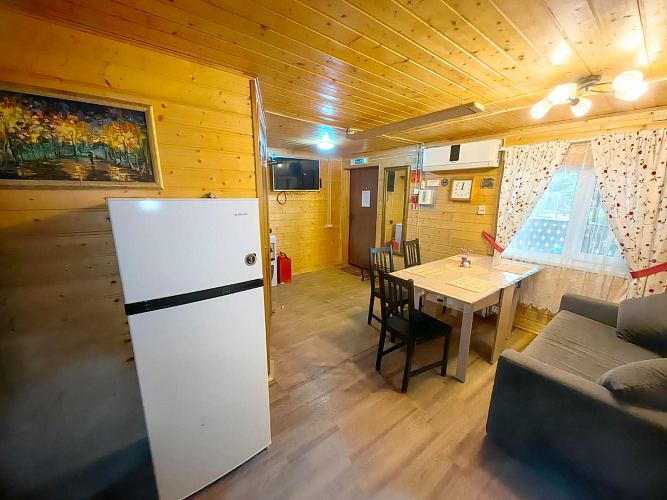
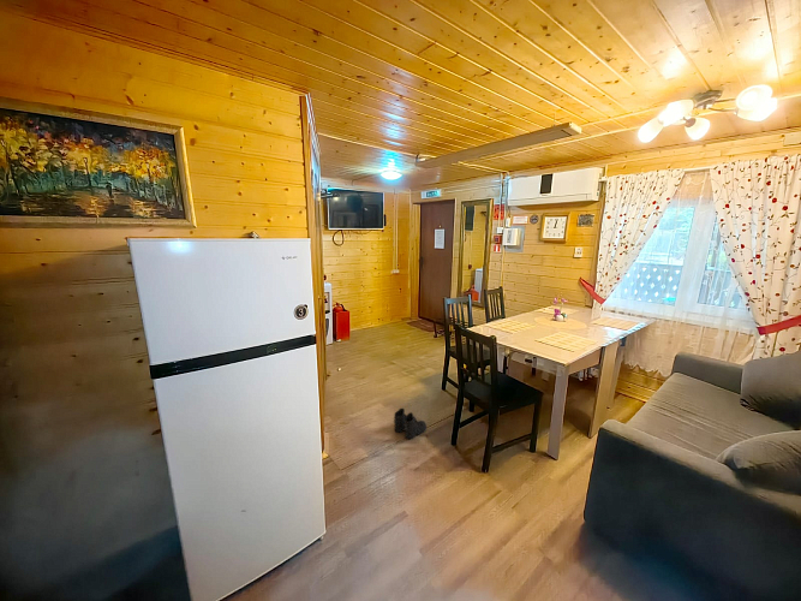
+ boots (410, 418)
